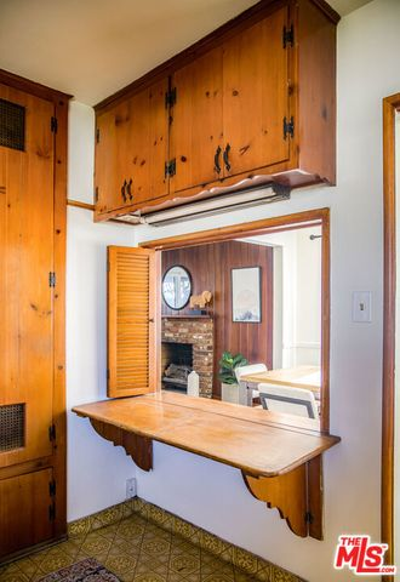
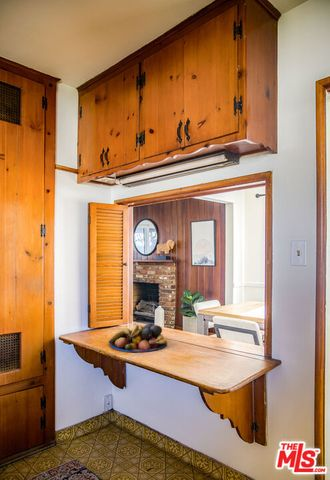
+ fruit bowl (138, 334)
